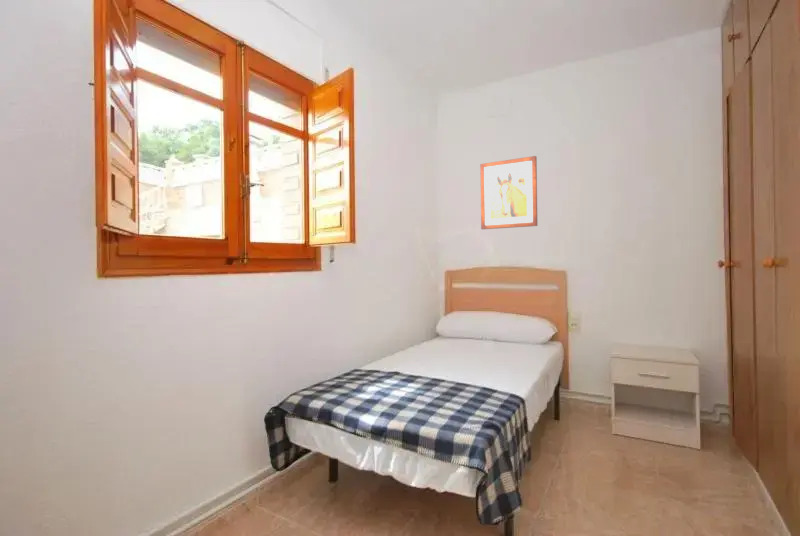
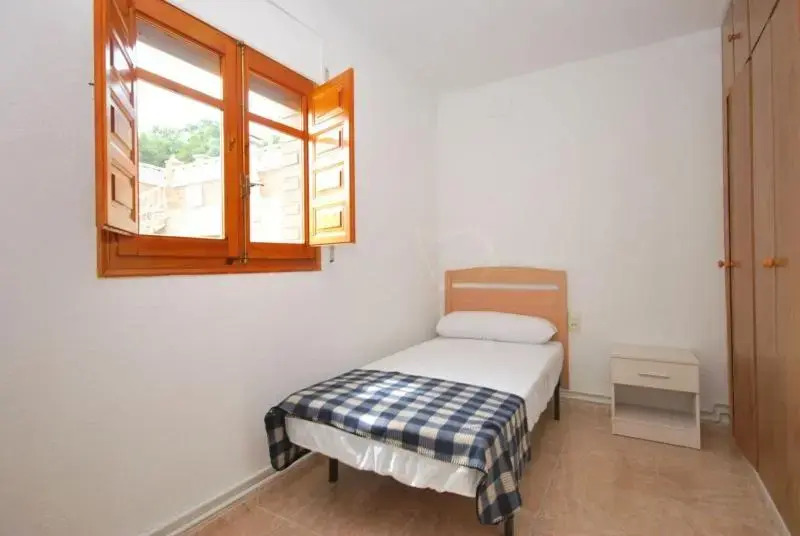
- wall art (508, 194)
